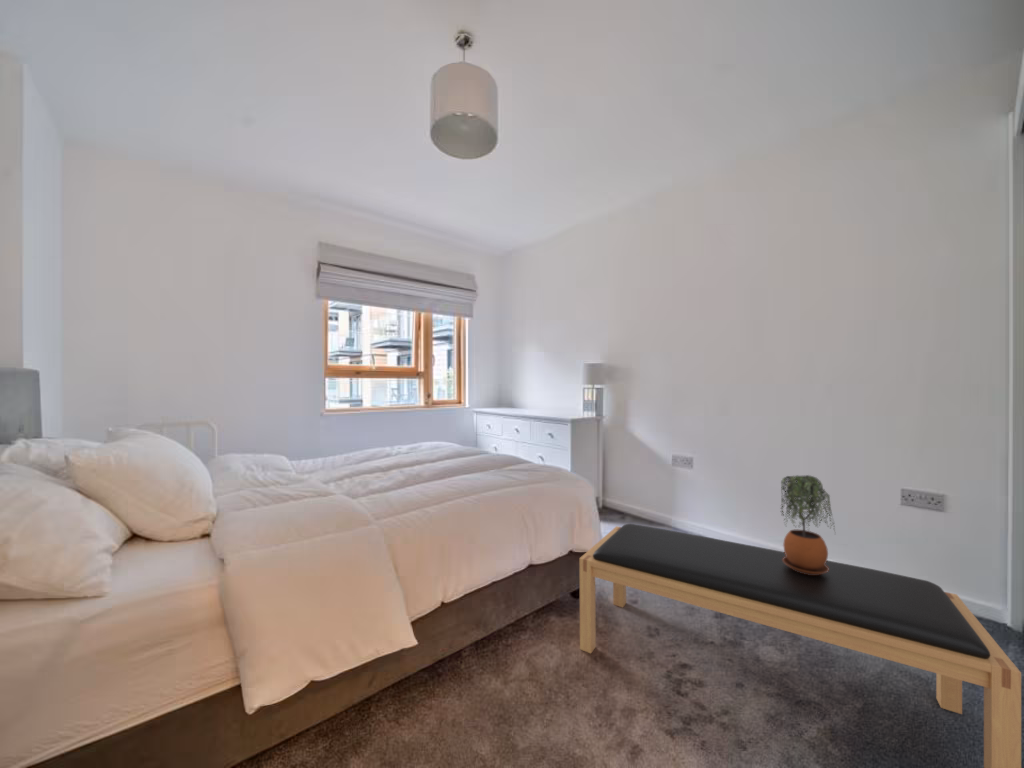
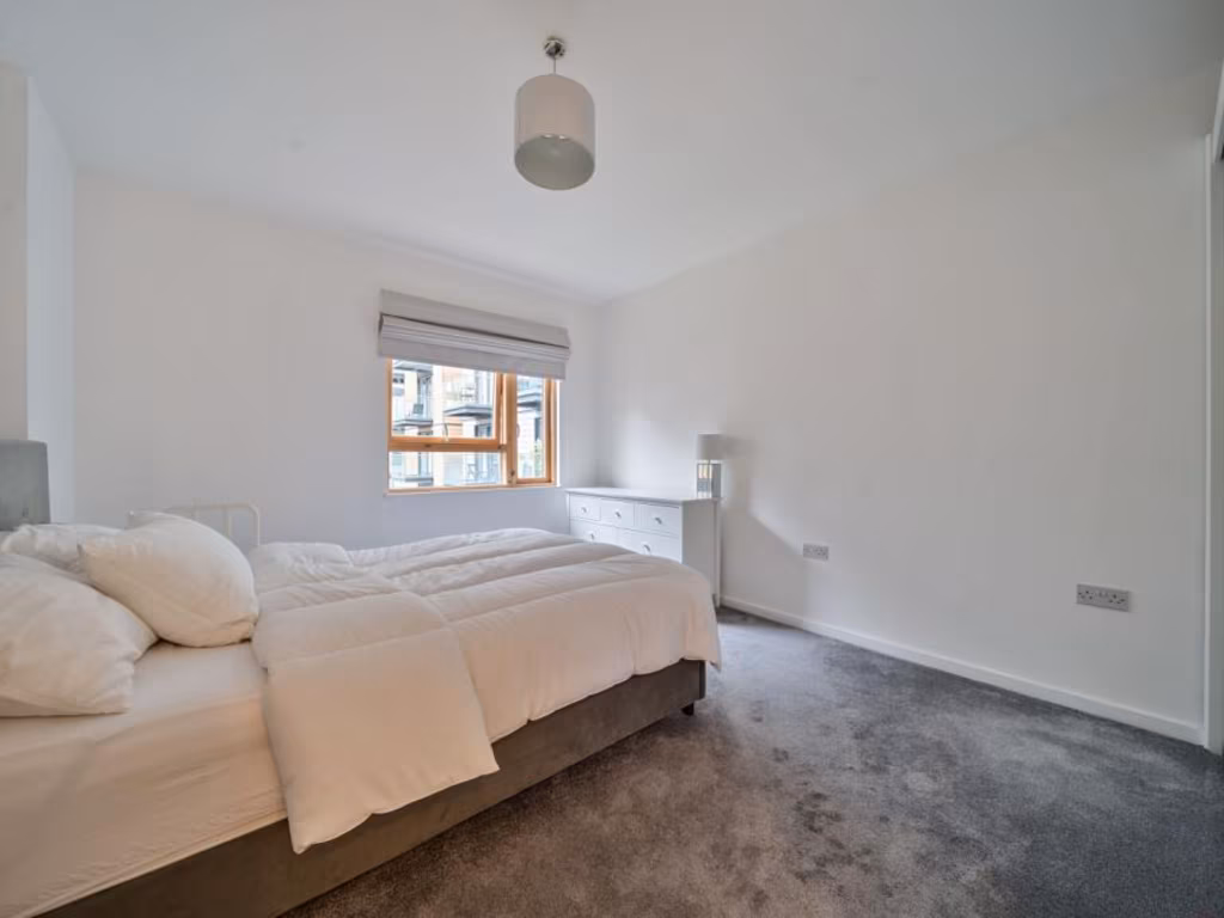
- potted plant (806, 523)
- bench (750, 618)
